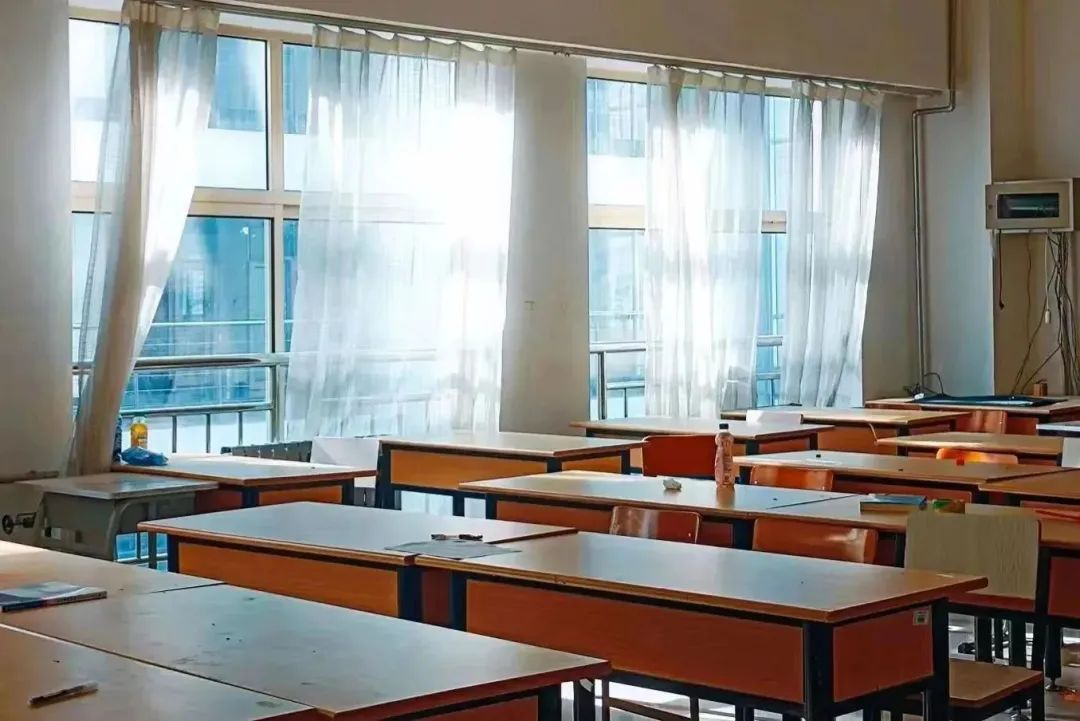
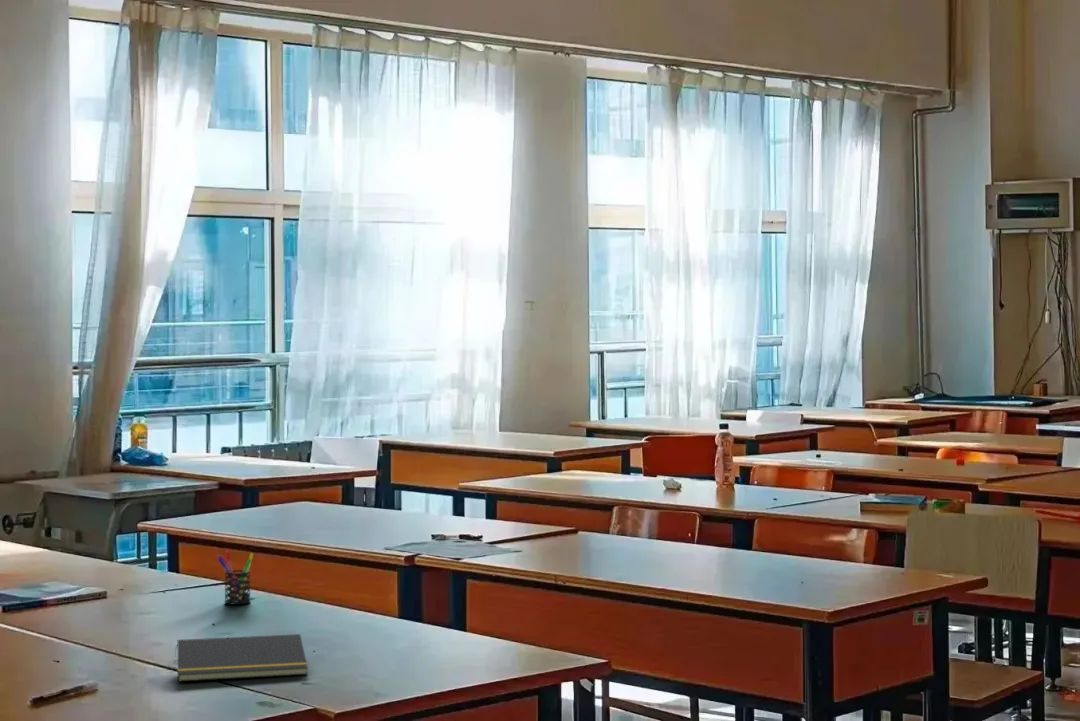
+ pen holder (238, 576)
+ notepad (241, 656)
